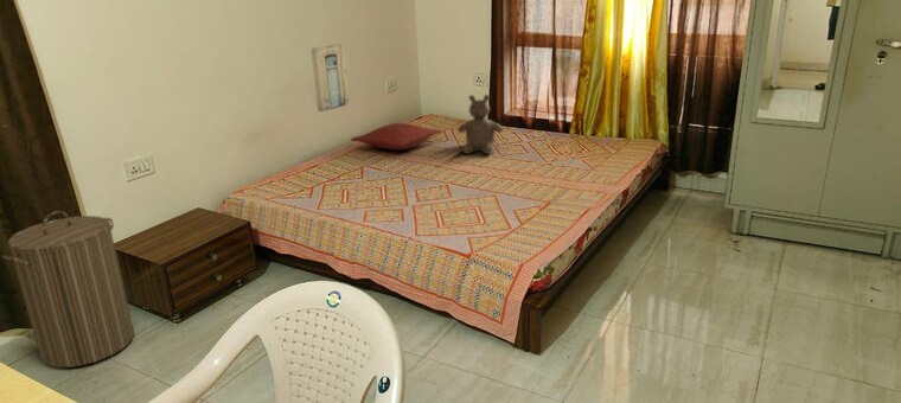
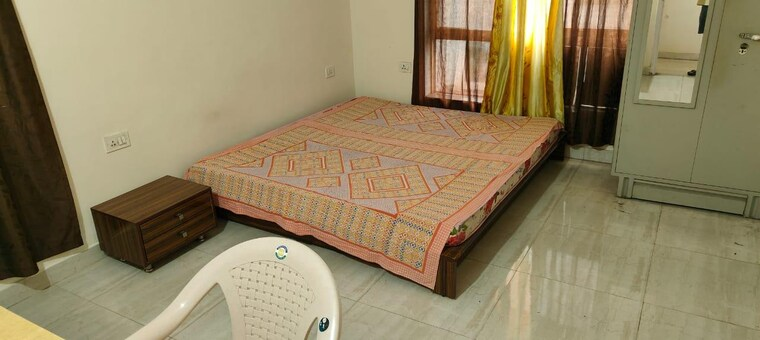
- pillow (396, 136)
- wall art (331, 77)
- teddy bear (478, 123)
- laundry hamper (72, 280)
